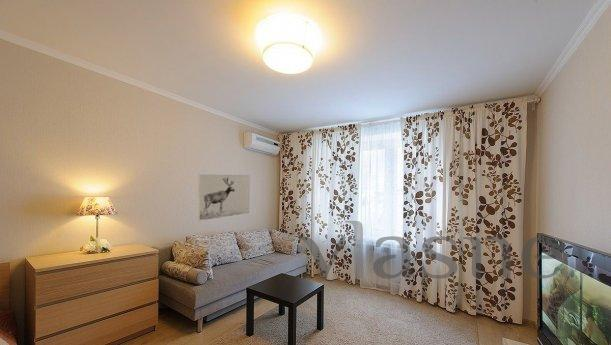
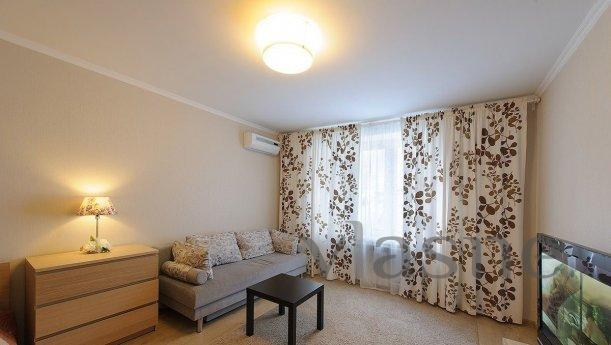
- wall art (226, 195)
